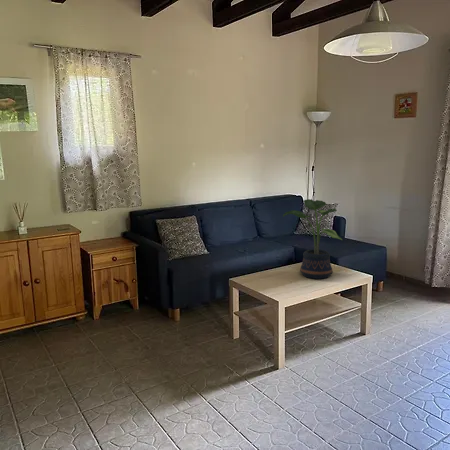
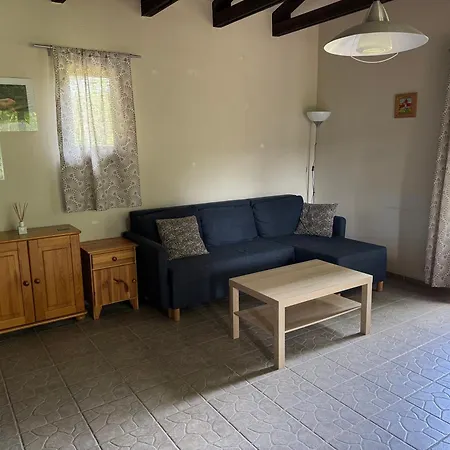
- potted plant (313, 234)
